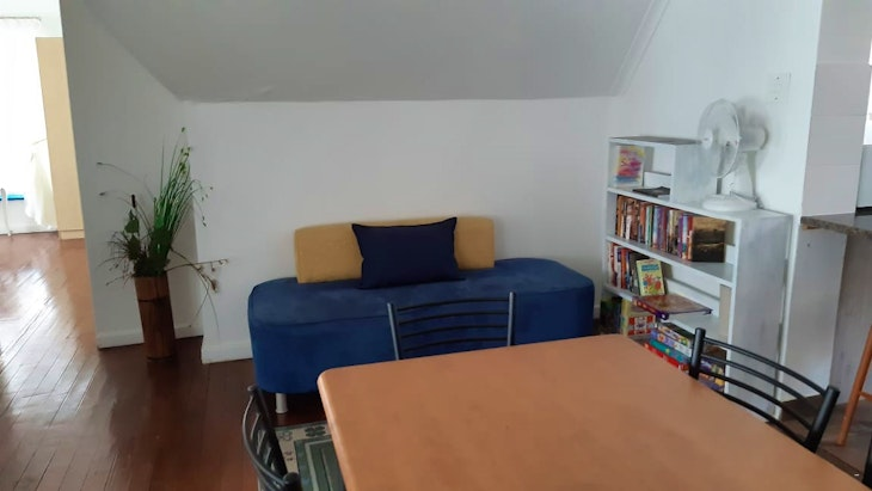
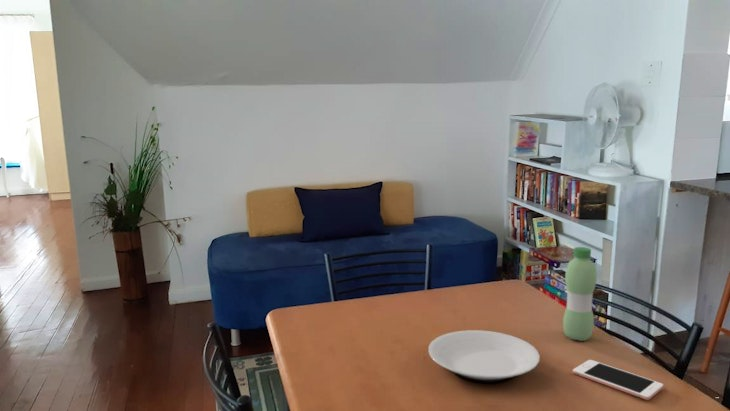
+ plate (482, 359)
+ cell phone (616, 378)
+ water bottle (579, 293)
